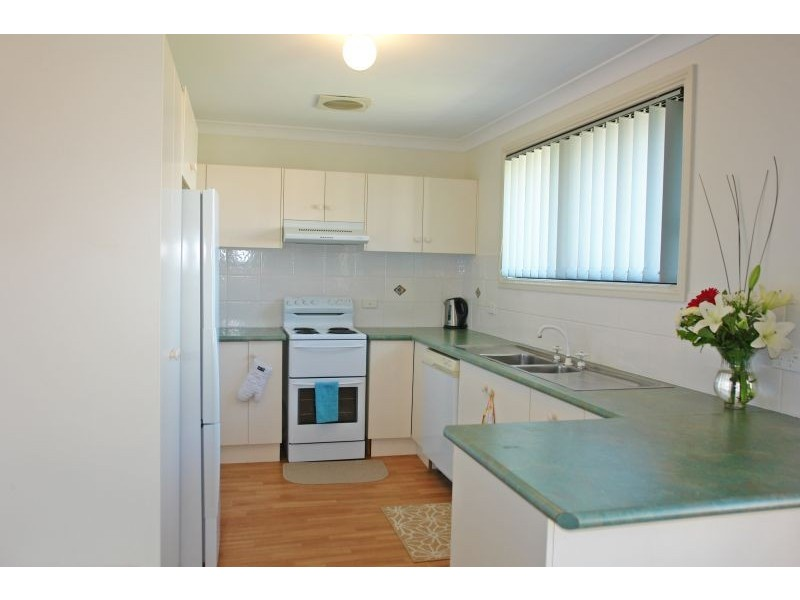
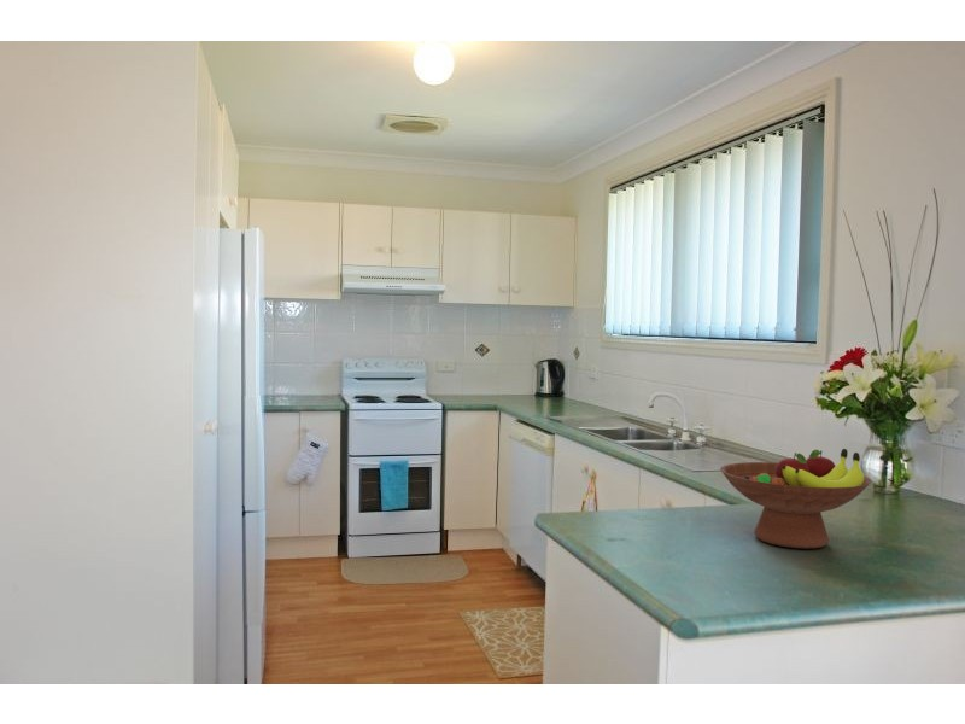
+ fruit bowl (791, 494)
